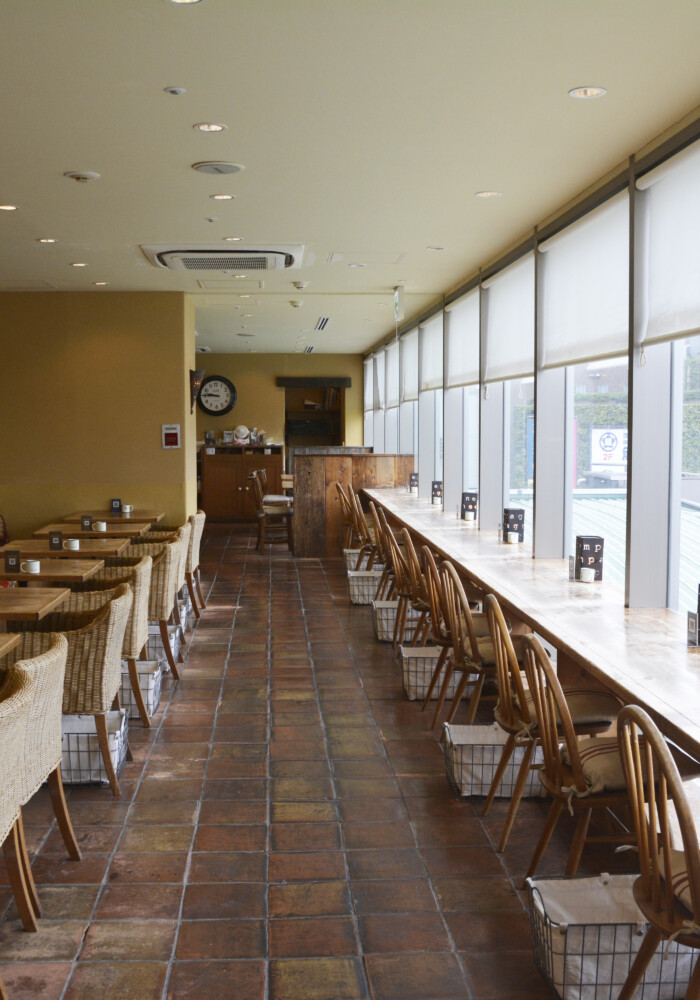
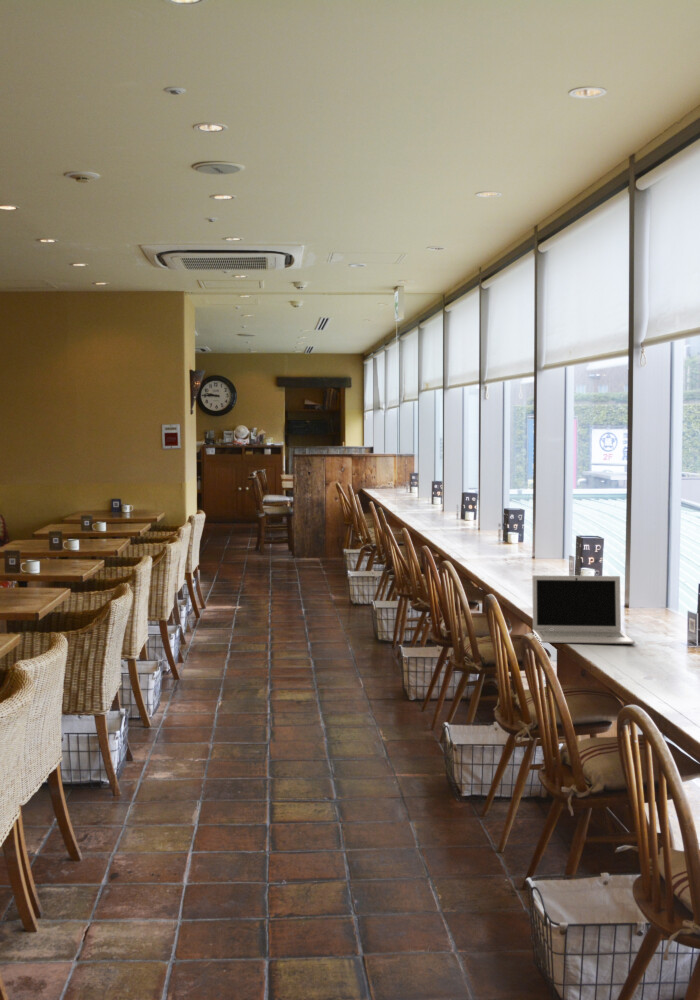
+ laptop (582, 608)
